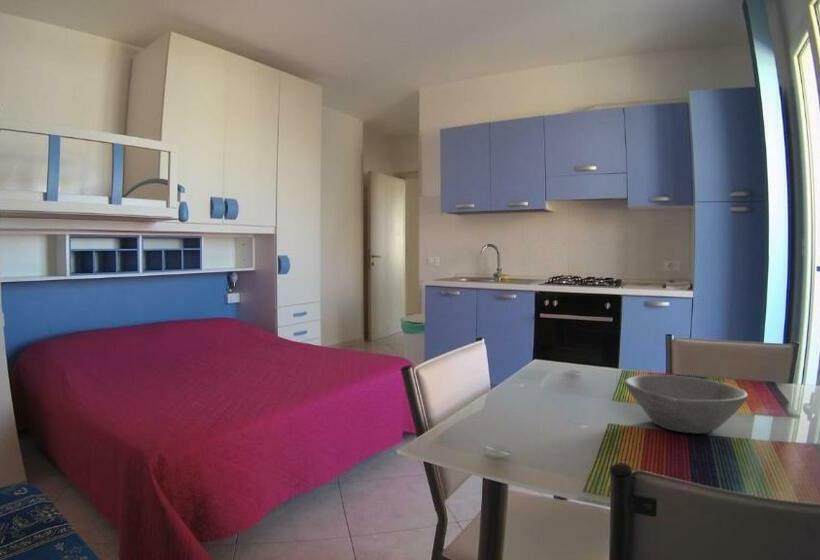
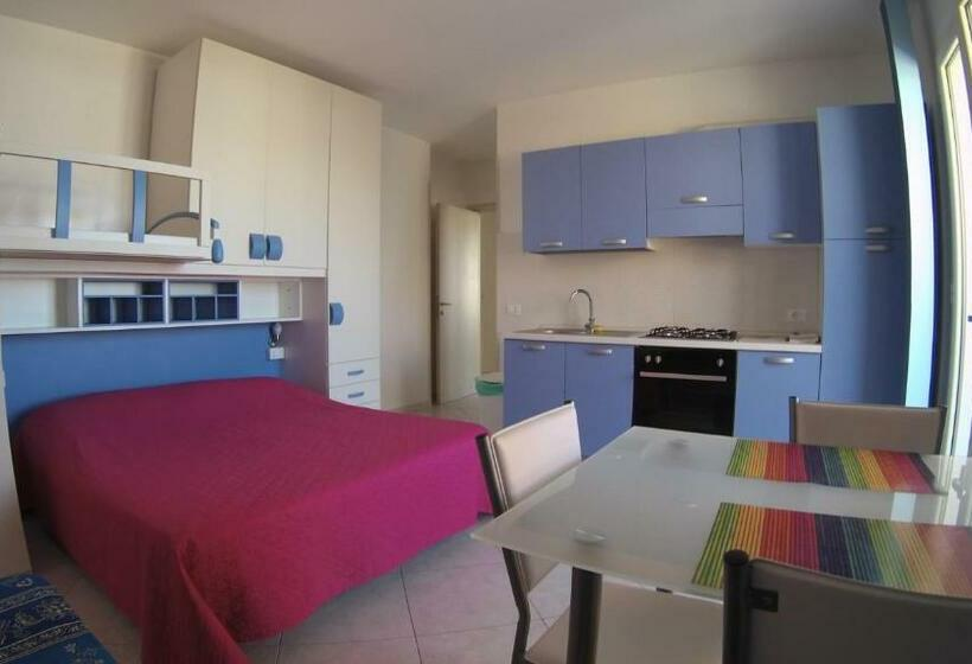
- bowl (682, 406)
